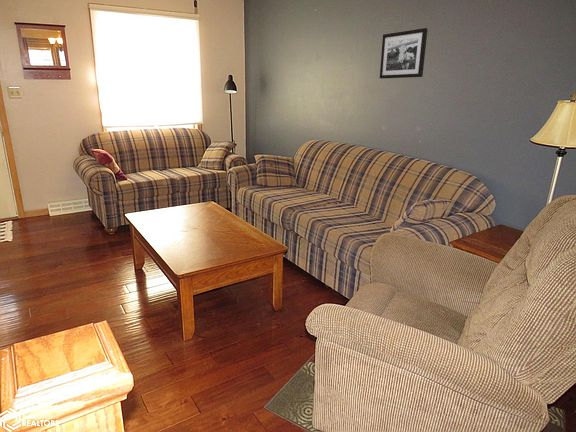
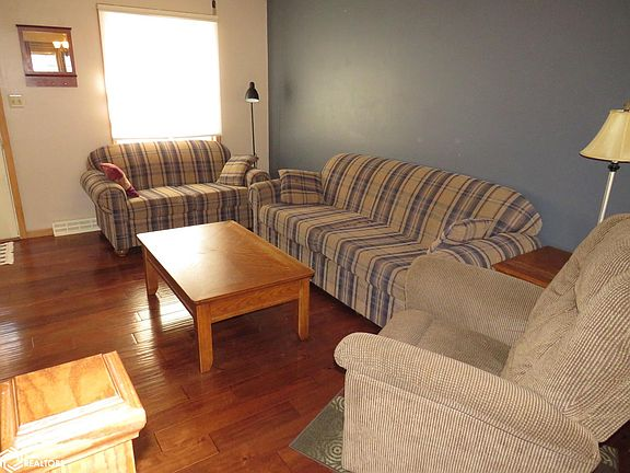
- picture frame (402, 55)
